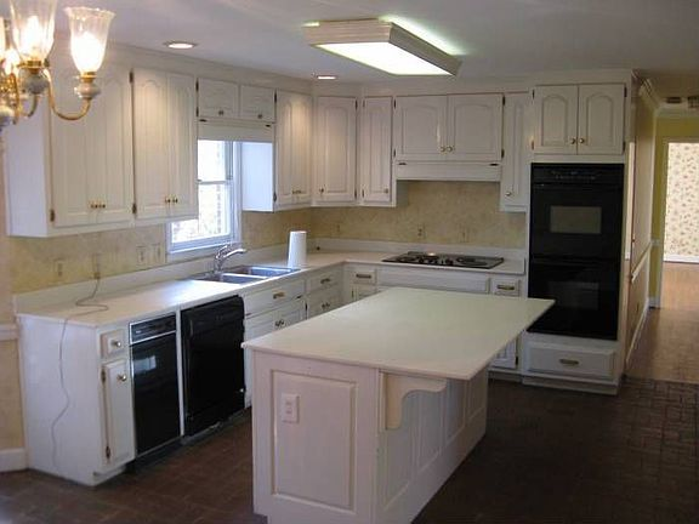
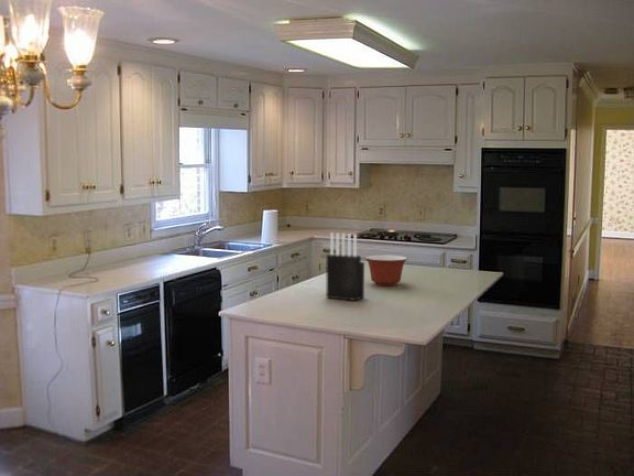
+ knife block (346, 264)
+ mixing bowl (385, 270)
